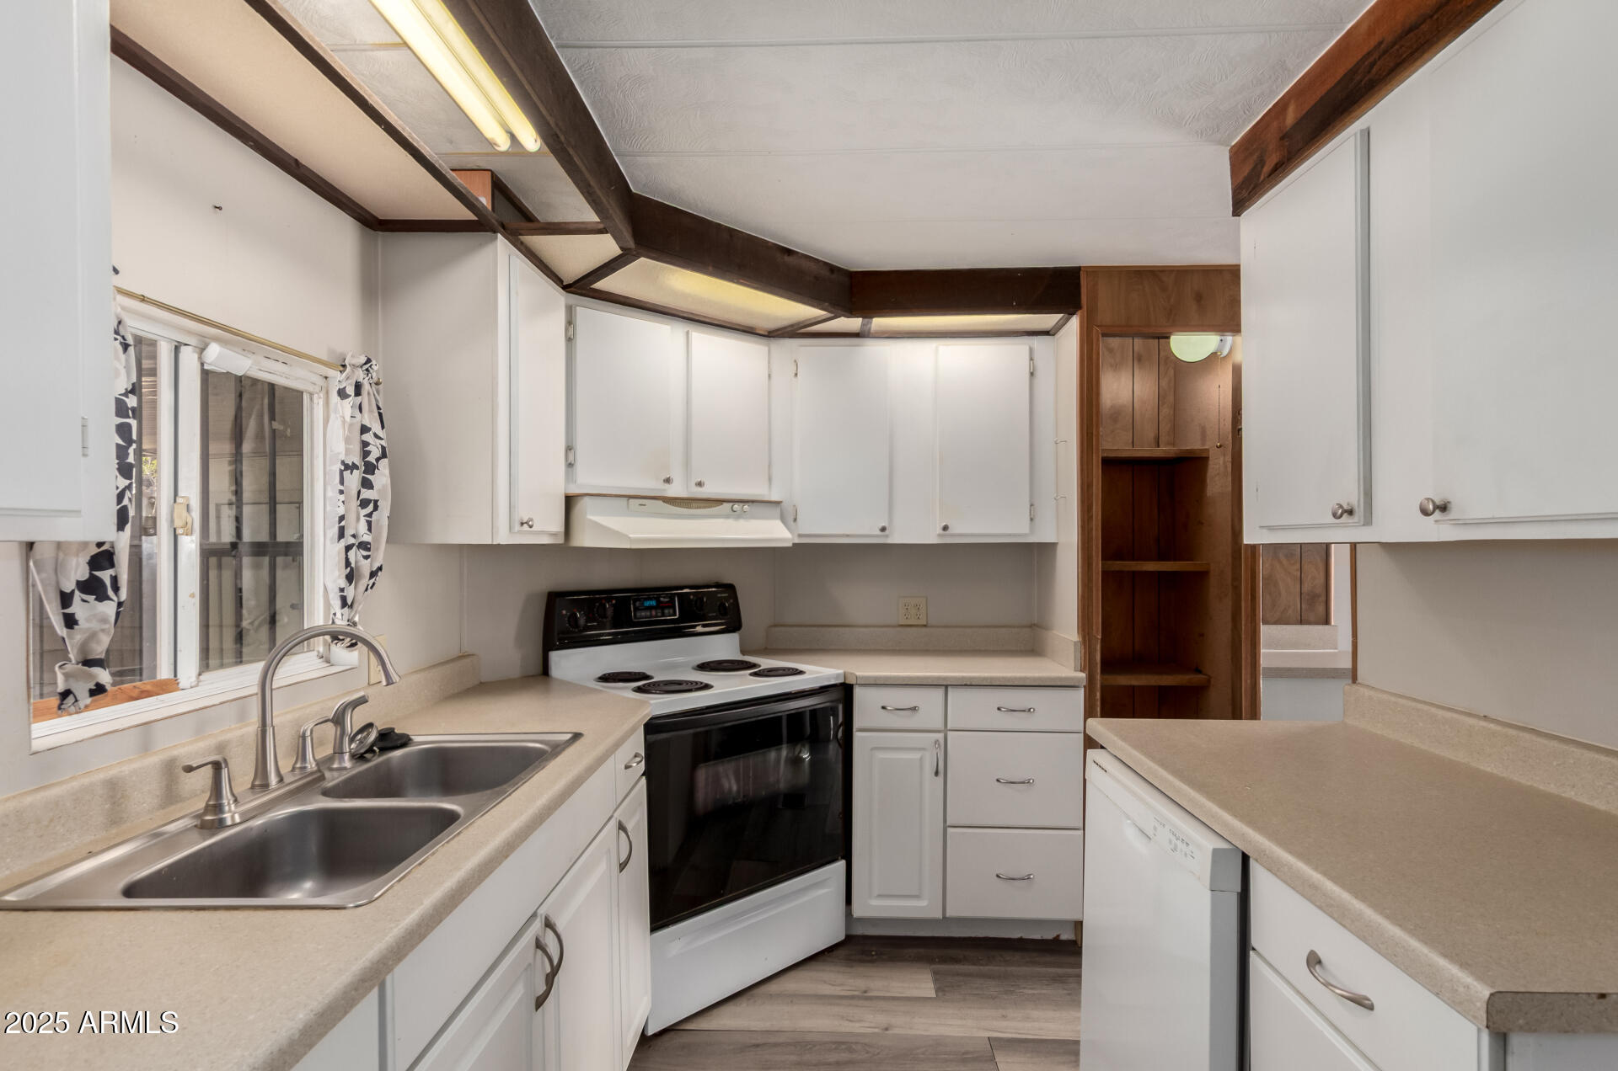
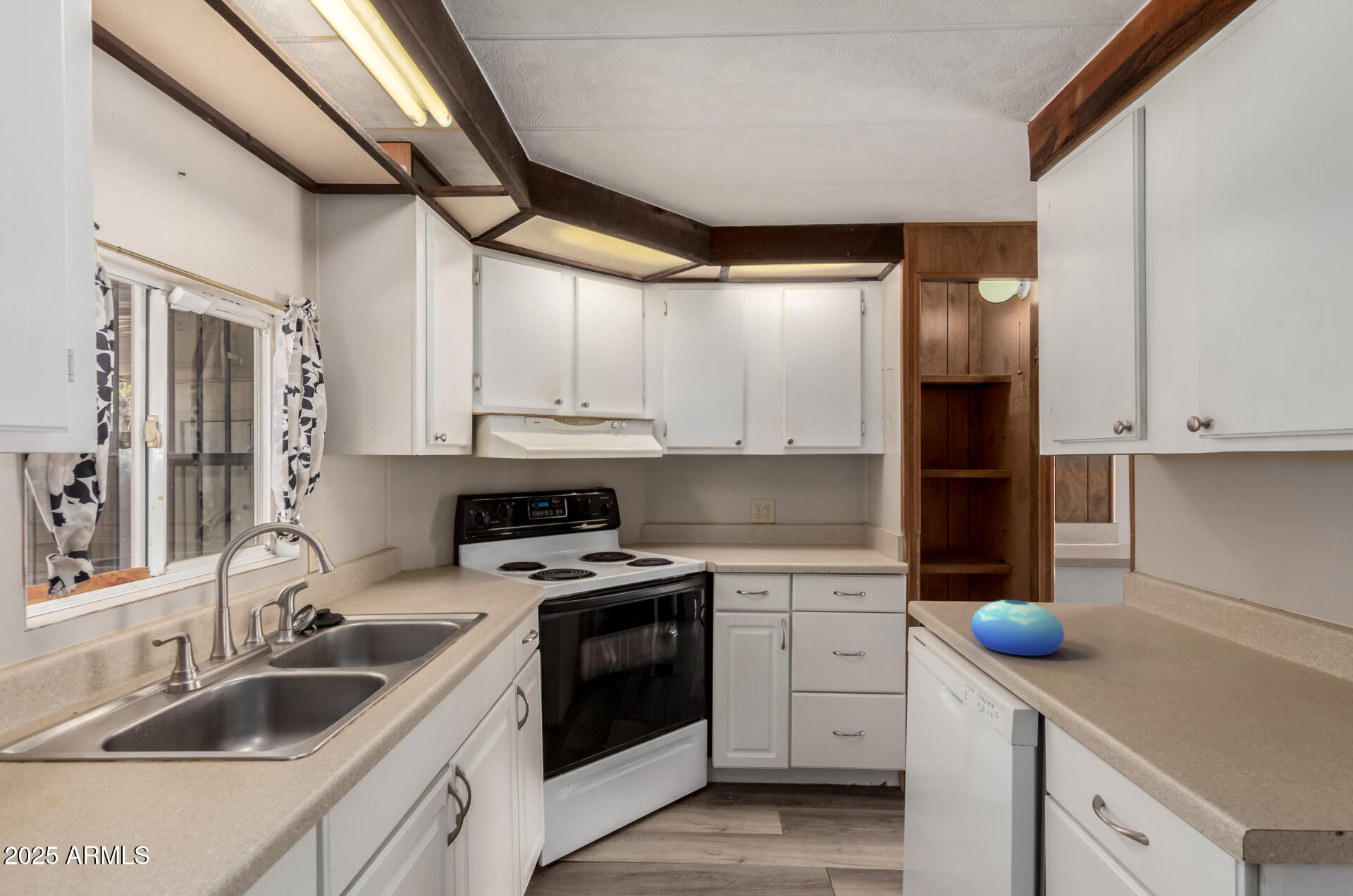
+ bowl (1016, 624)
